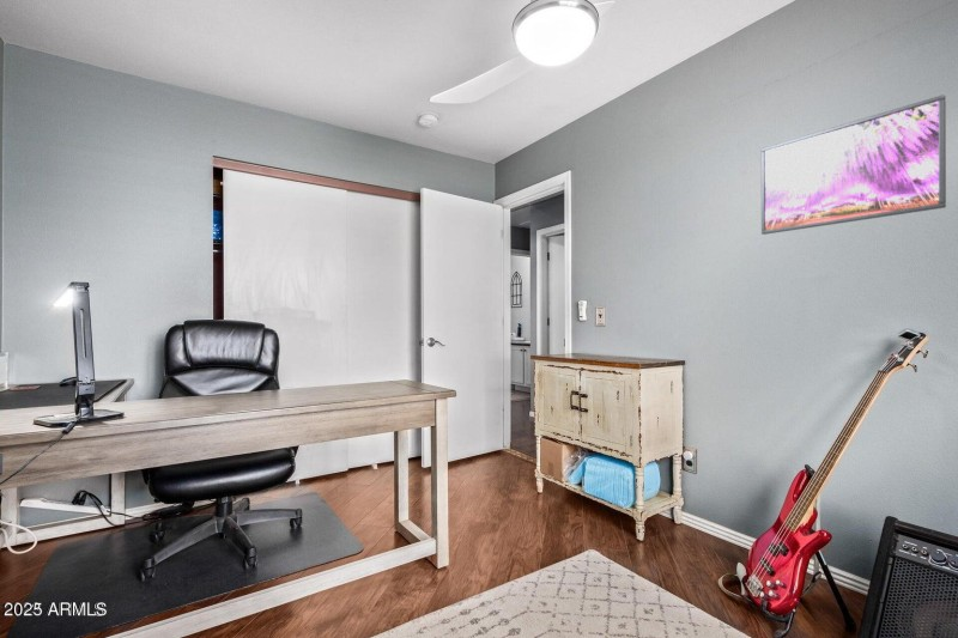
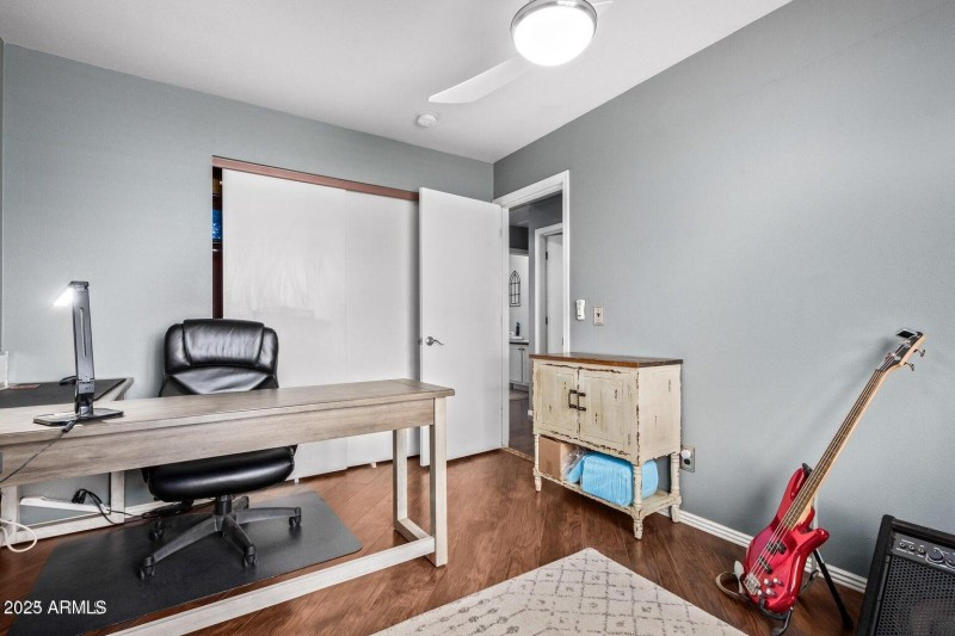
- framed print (841, 174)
